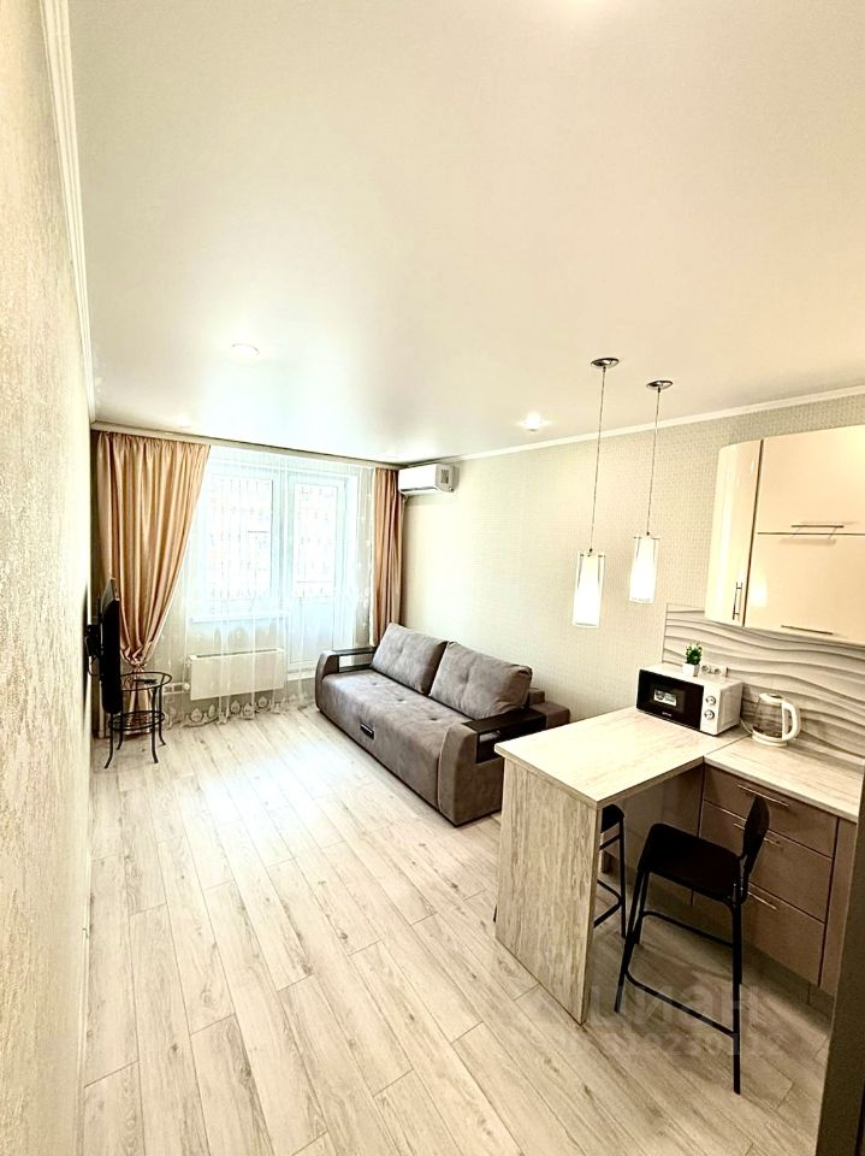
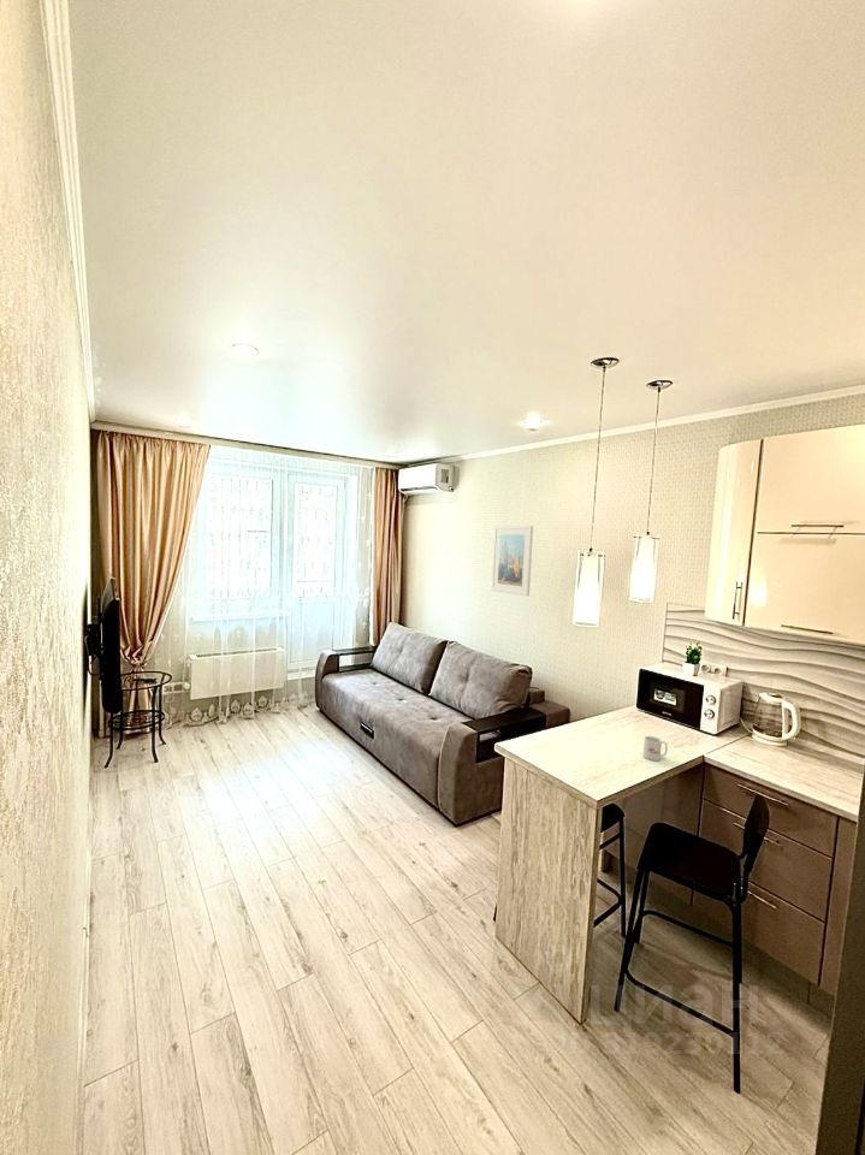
+ mug (656, 748)
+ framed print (510, 559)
